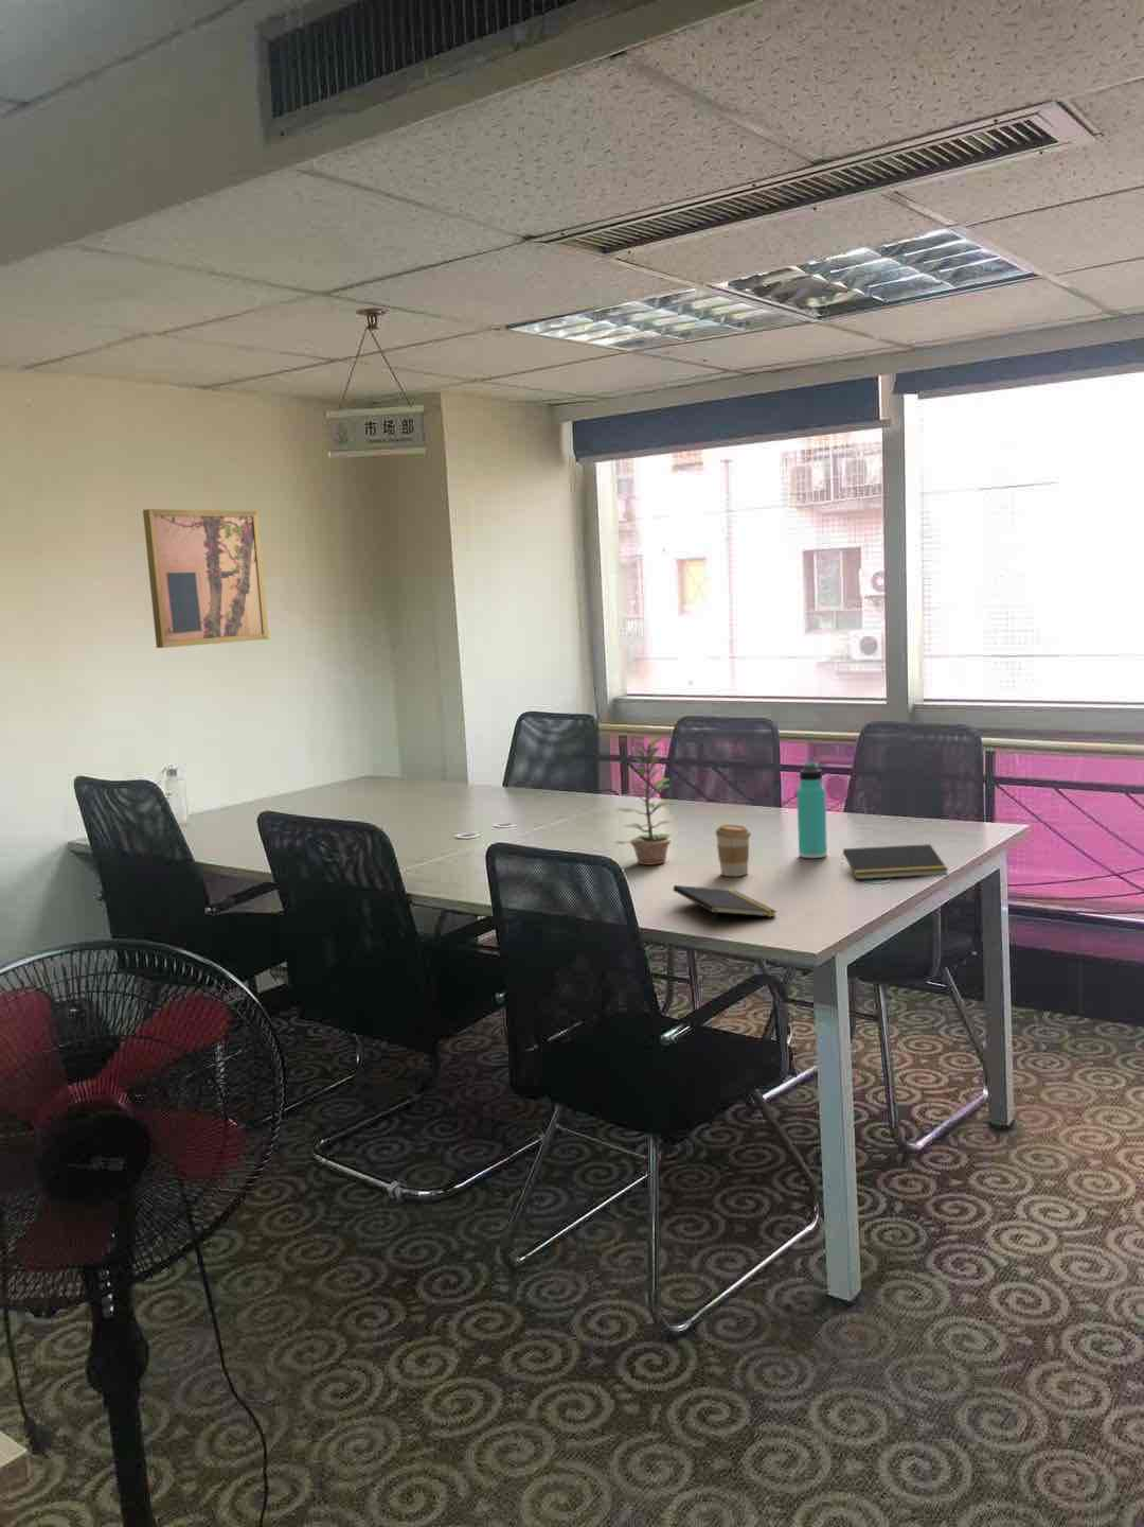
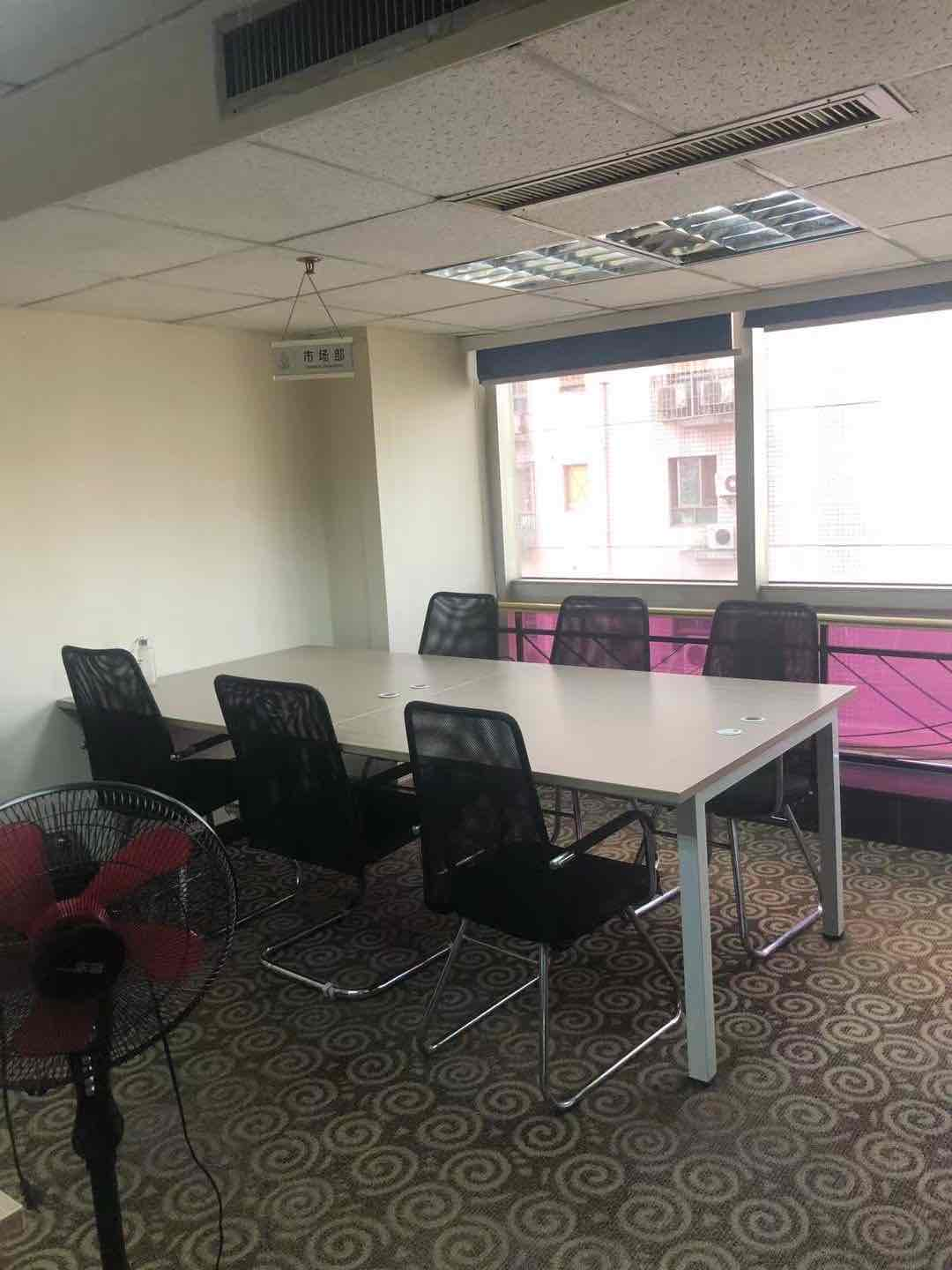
- plant (644, 801)
- thermos bottle (811, 809)
- notepad (723, 901)
- notepad (894, 861)
- coffee cup (733, 849)
- wall art (209, 577)
